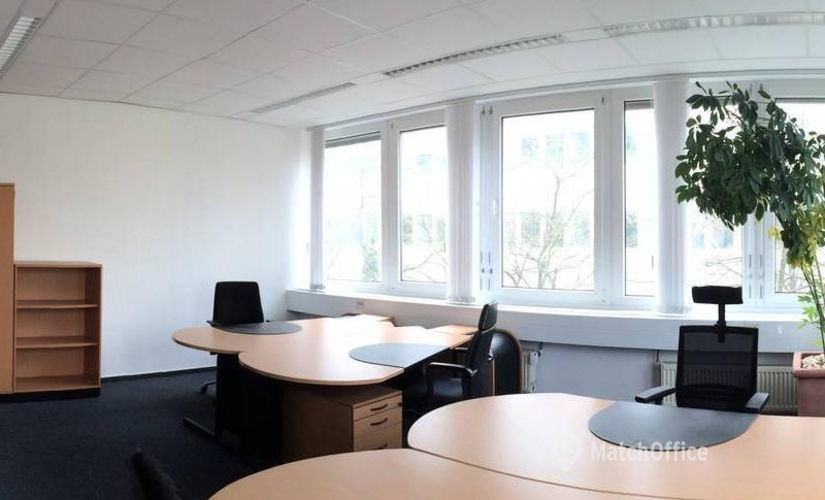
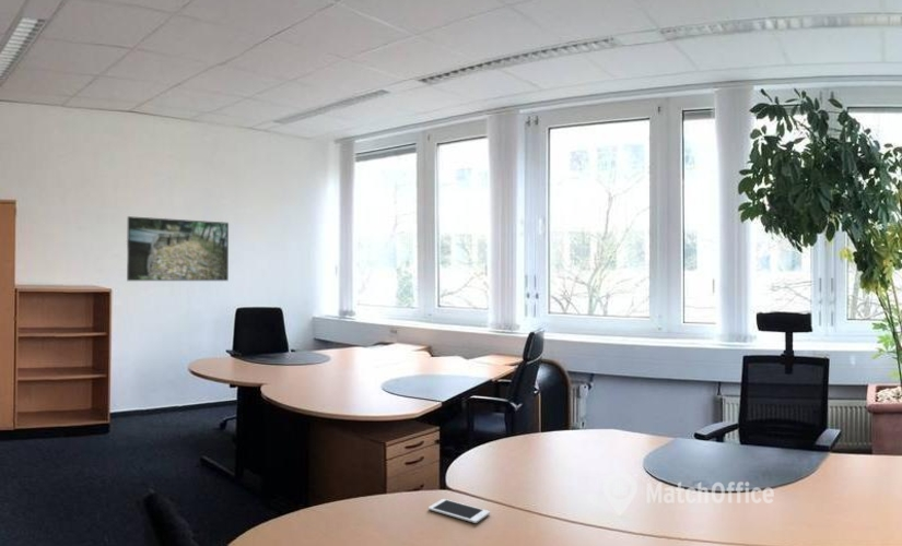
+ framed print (179, 250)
+ cell phone (458, 510)
